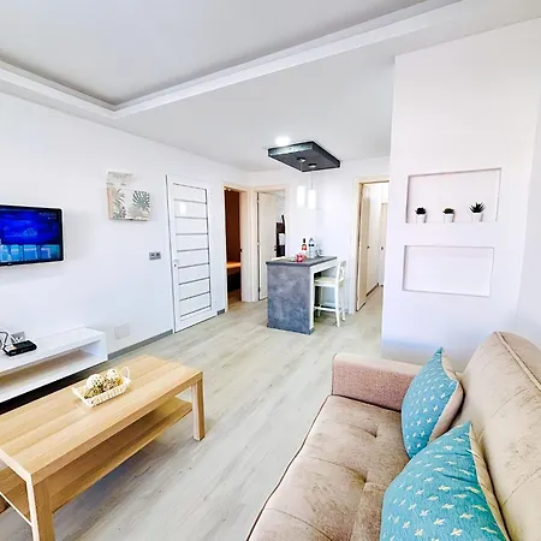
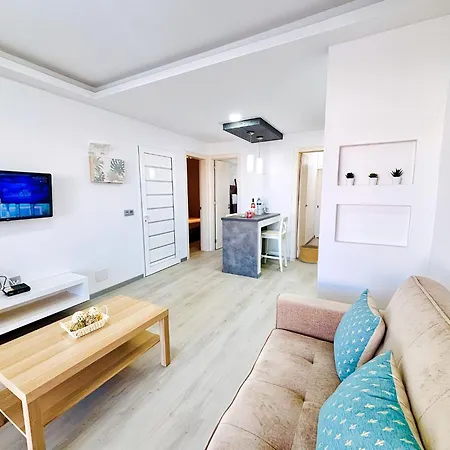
+ basket (310, 253)
